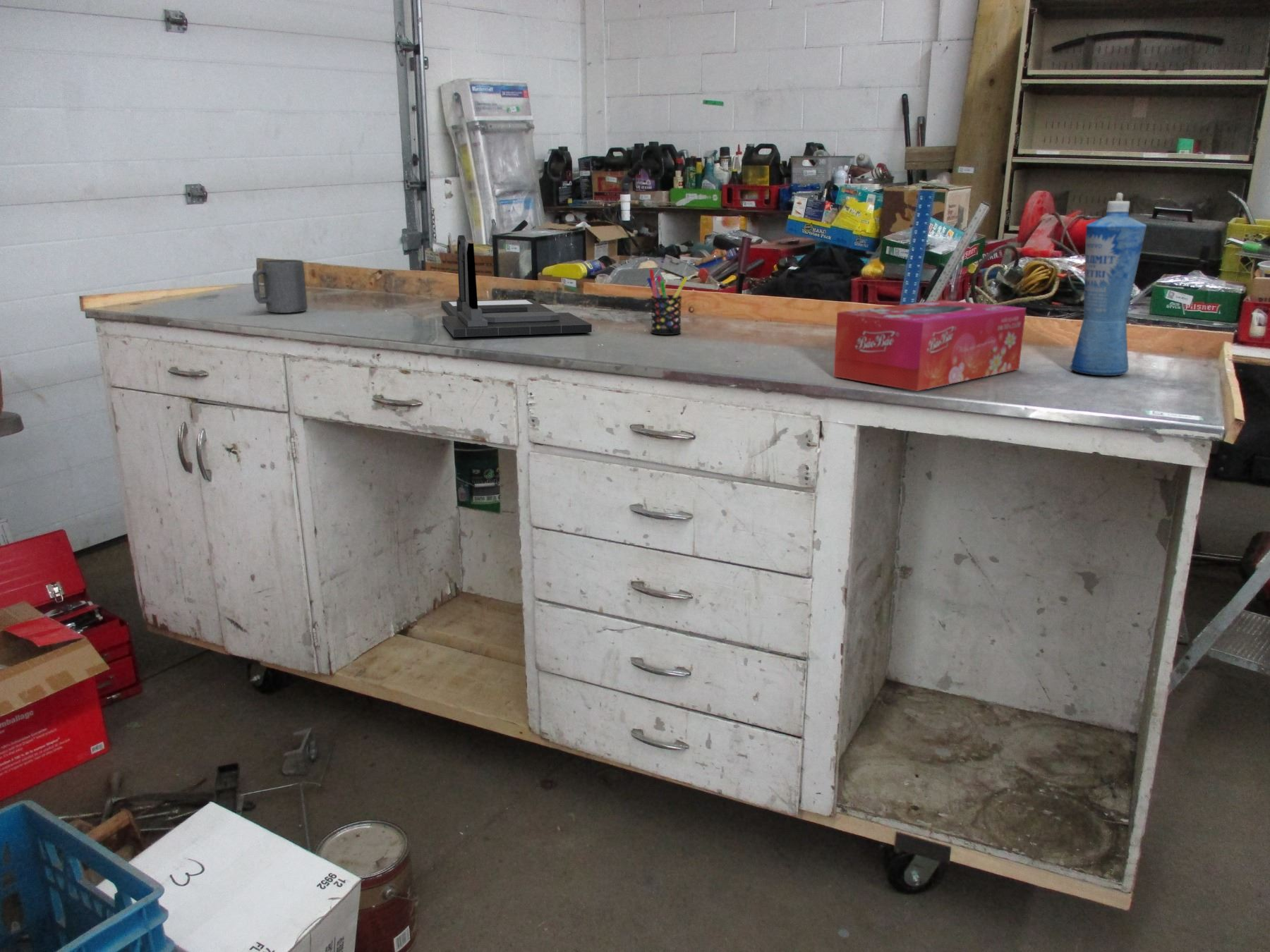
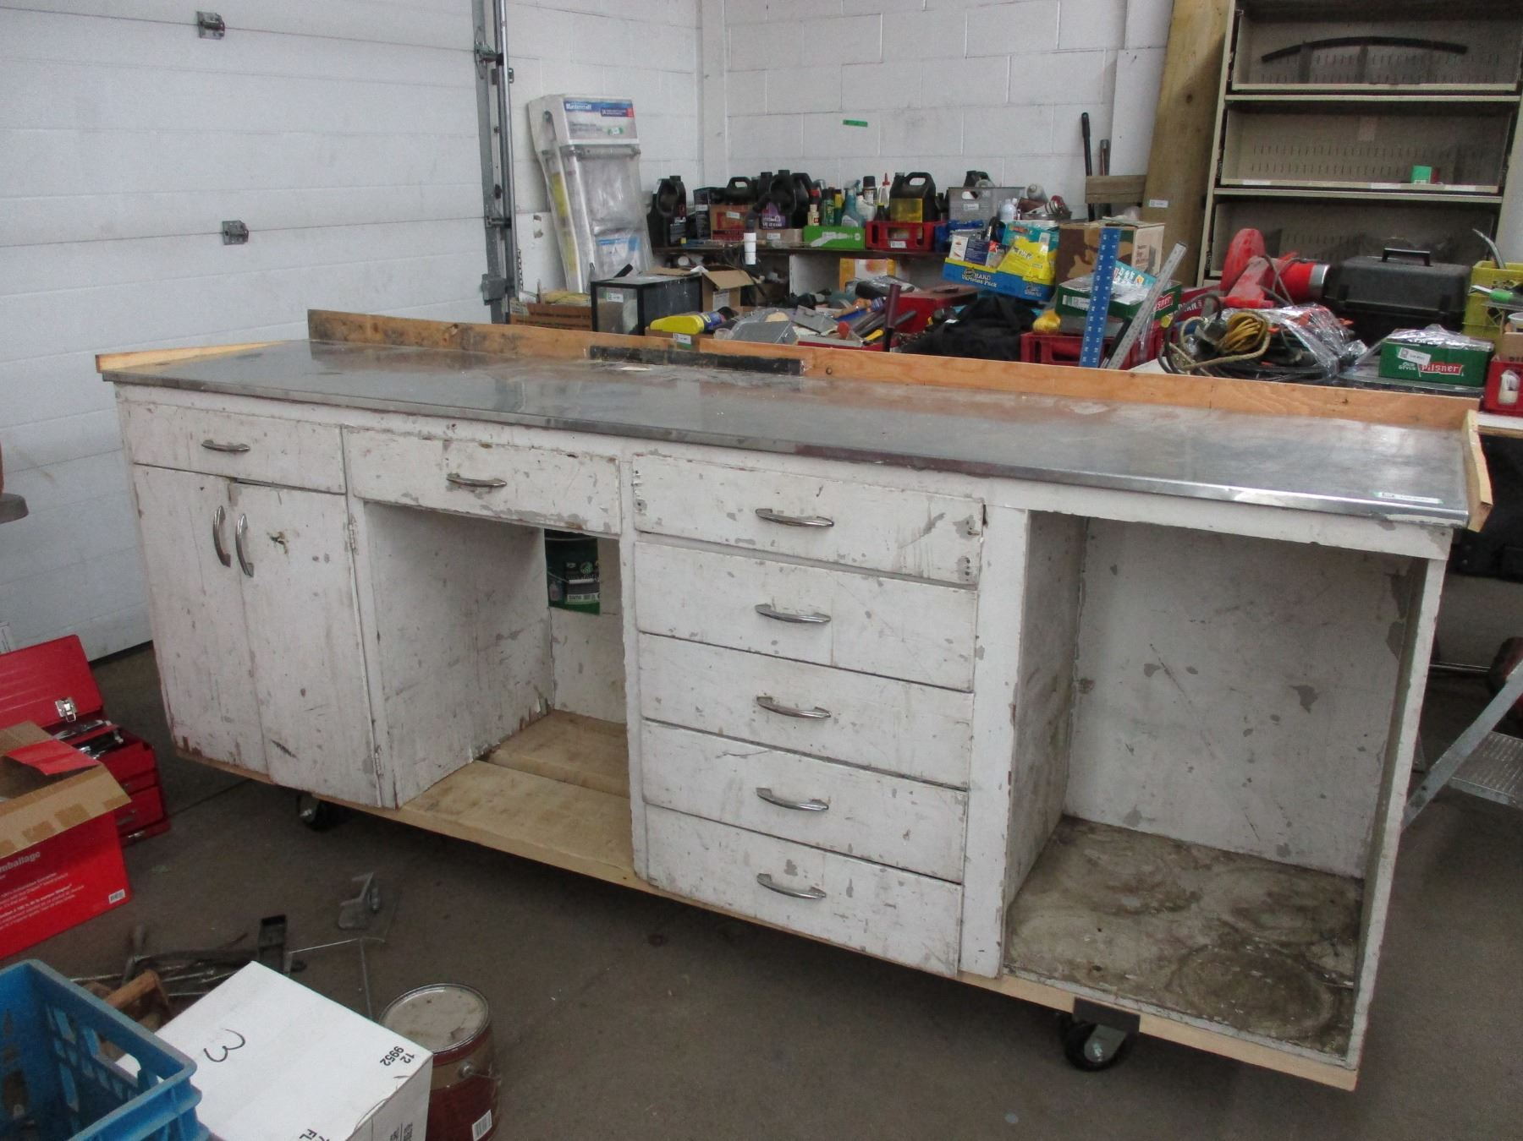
- desk organizer (502, 300)
- squeeze bottle (1109, 284)
- tissue box (931, 341)
- pen holder (664, 301)
- mug (278, 286)
